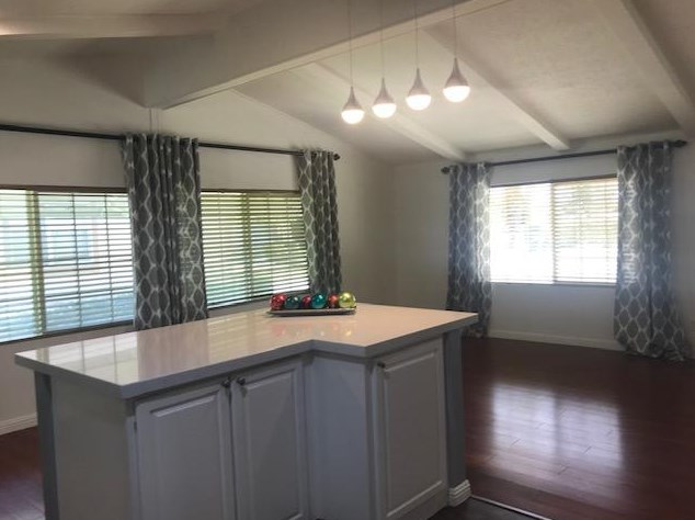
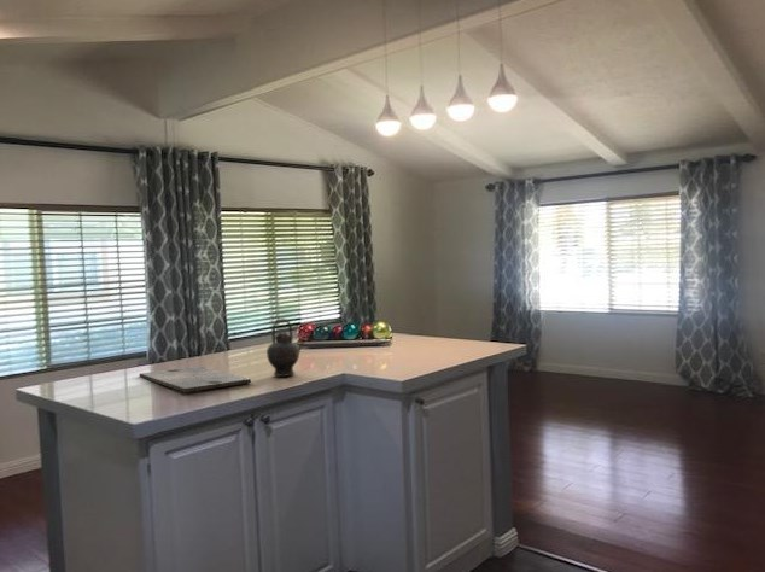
+ cutting board (192, 378)
+ teapot (286, 346)
